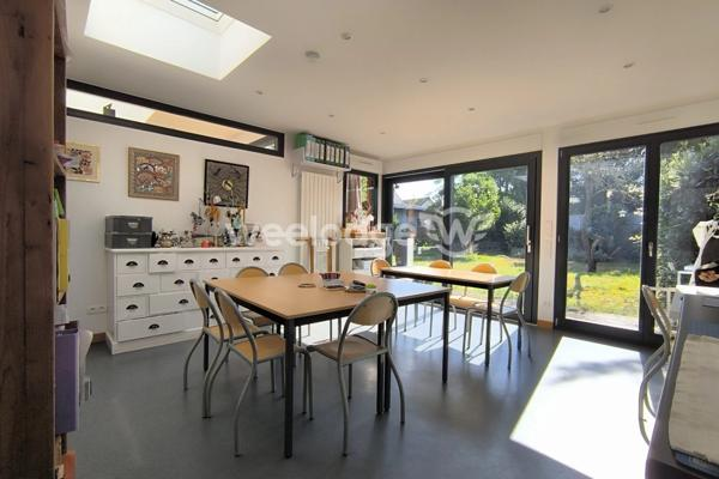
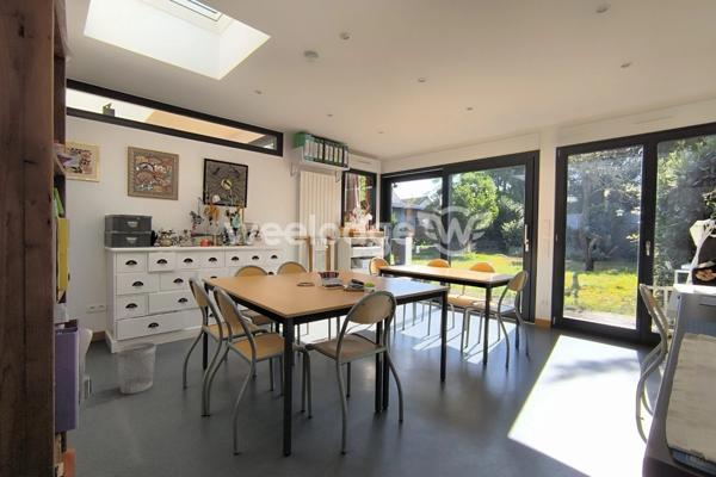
+ wastebasket (136, 367)
